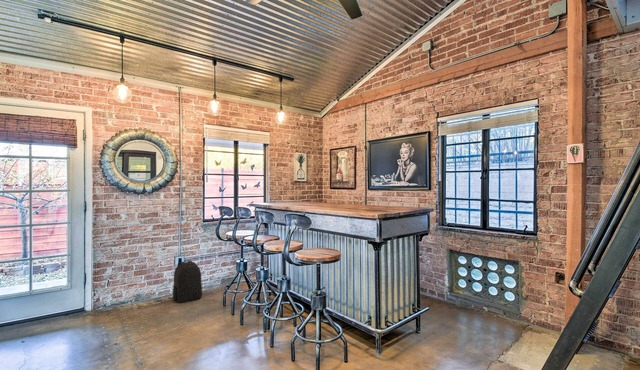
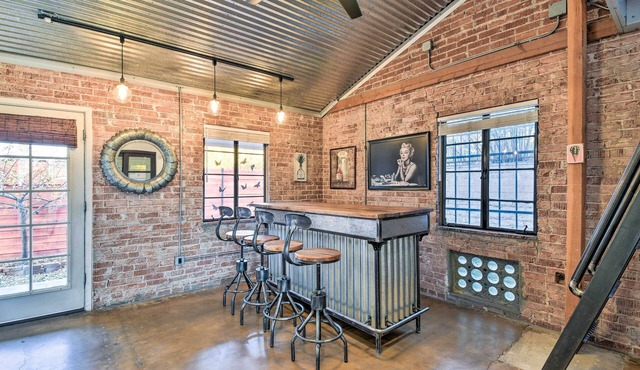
- backpack (187, 279)
